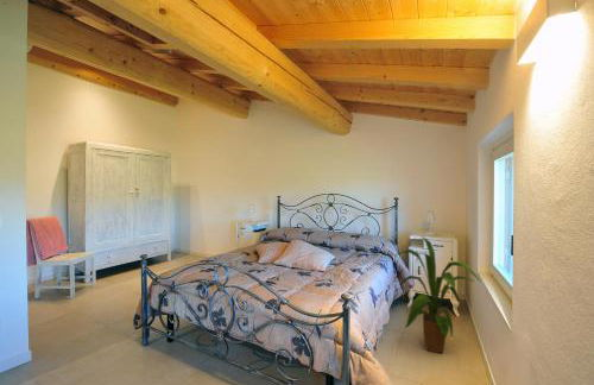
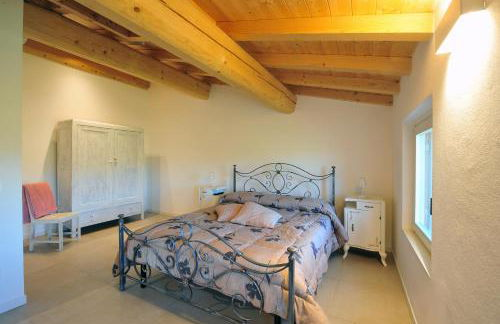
- house plant (432, 297)
